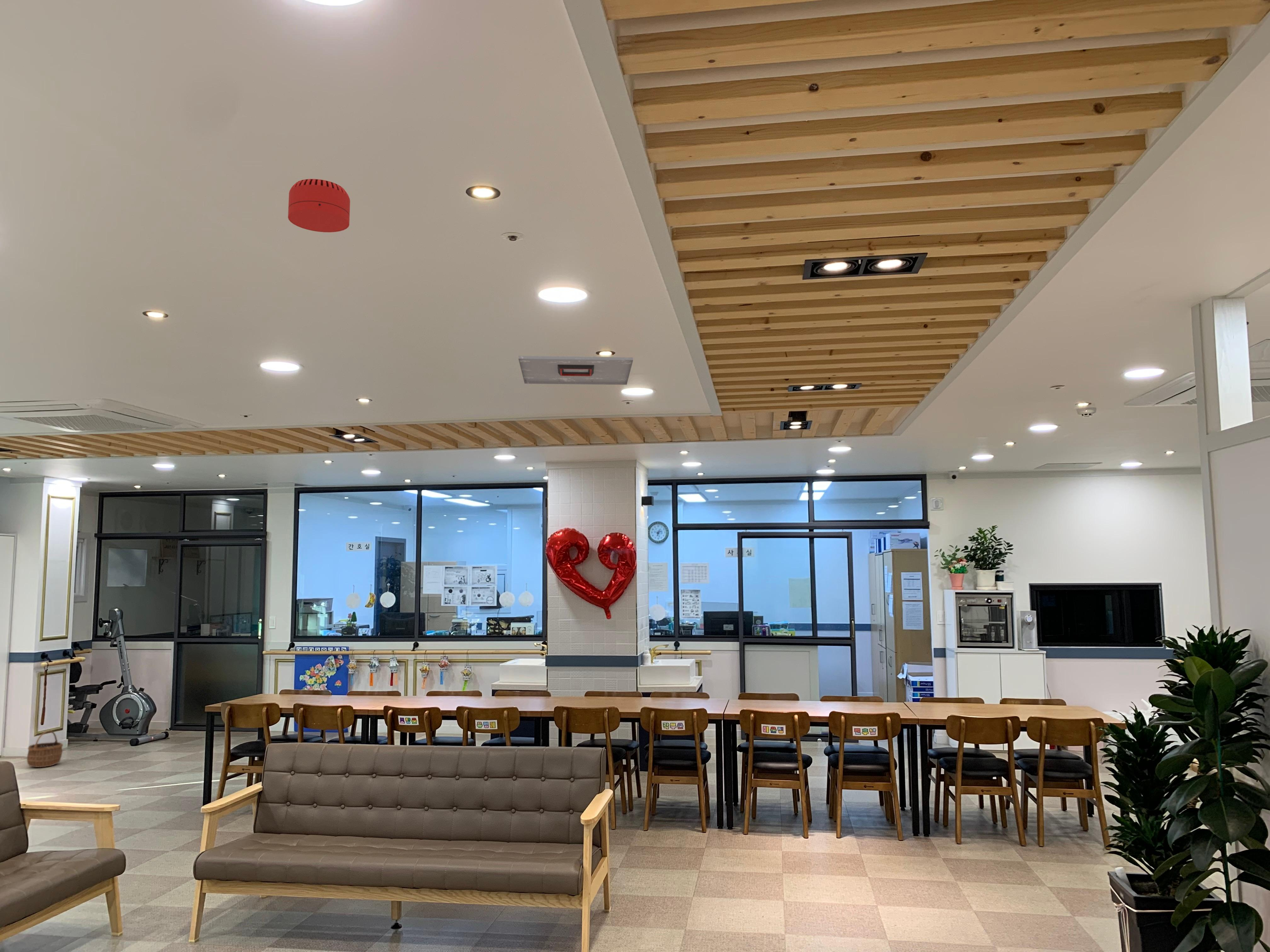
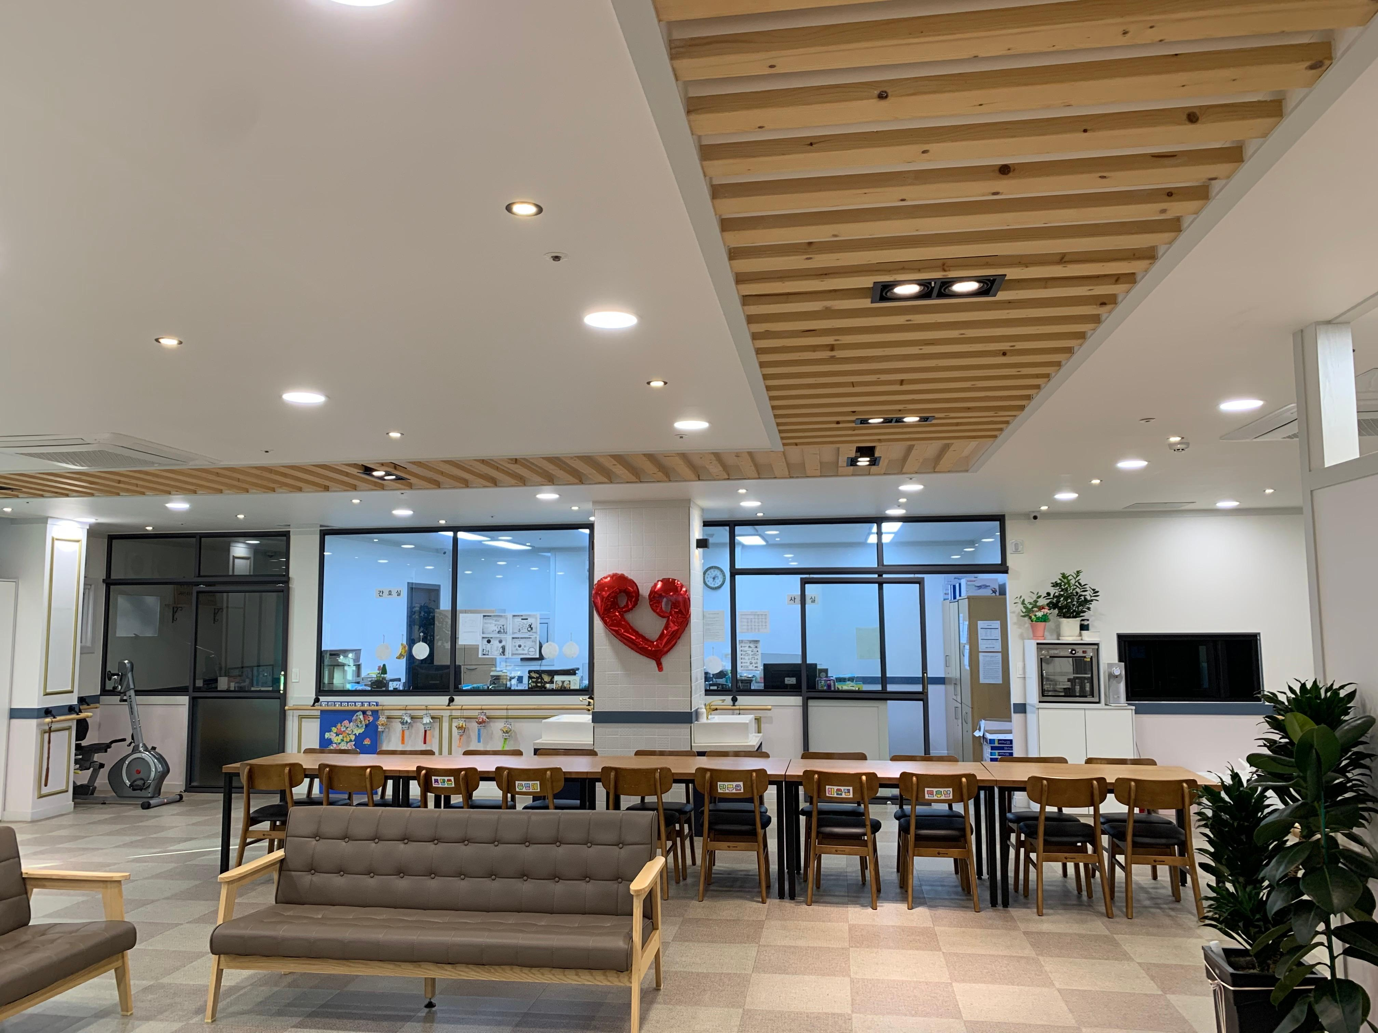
- smoke detector (319, 205)
- ceiling vent (576, 371)
- wicker basket (45, 748)
